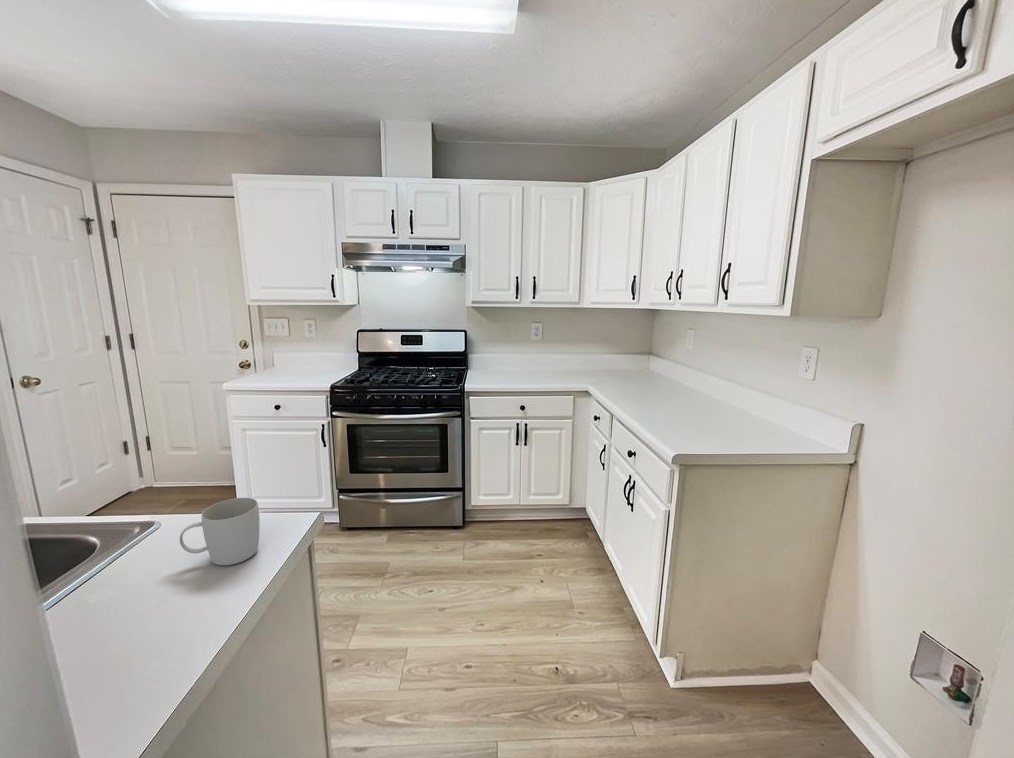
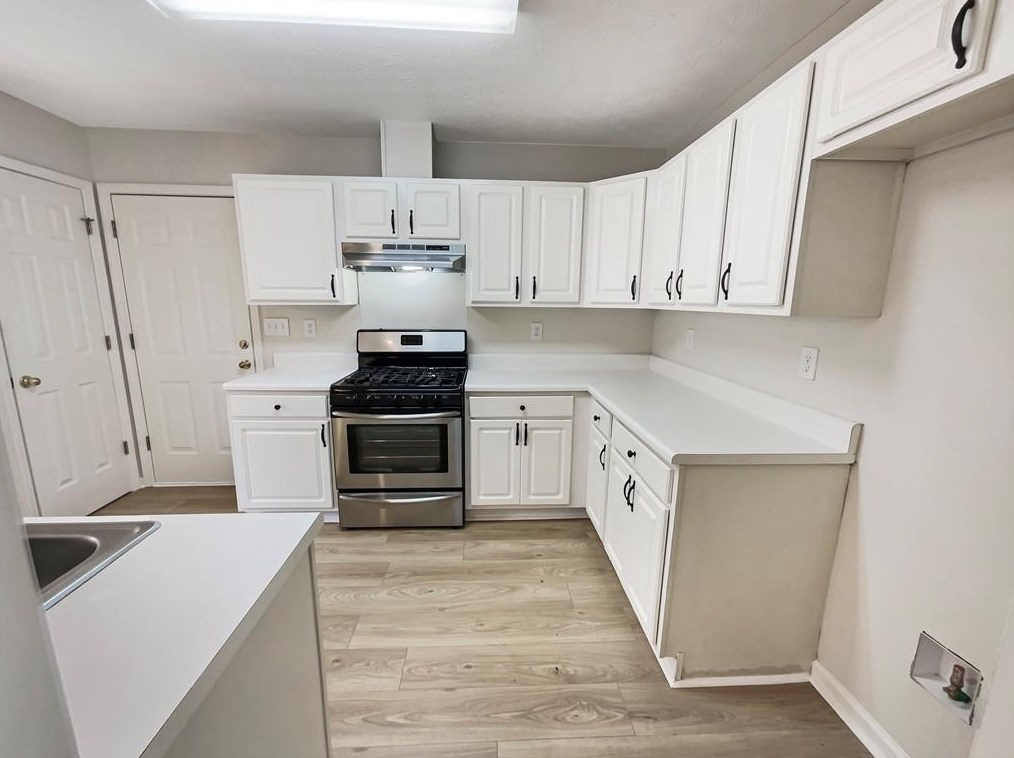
- mug (221, 533)
